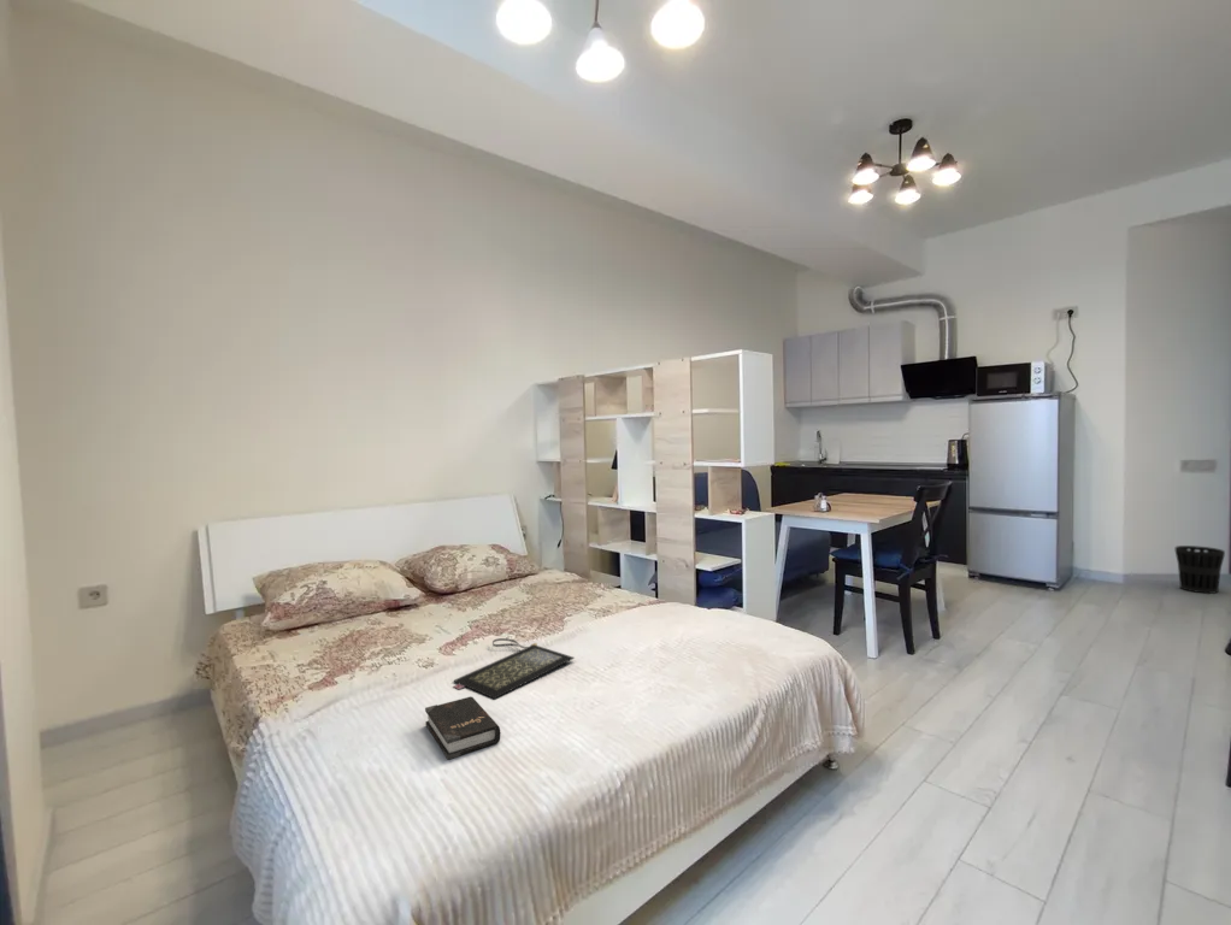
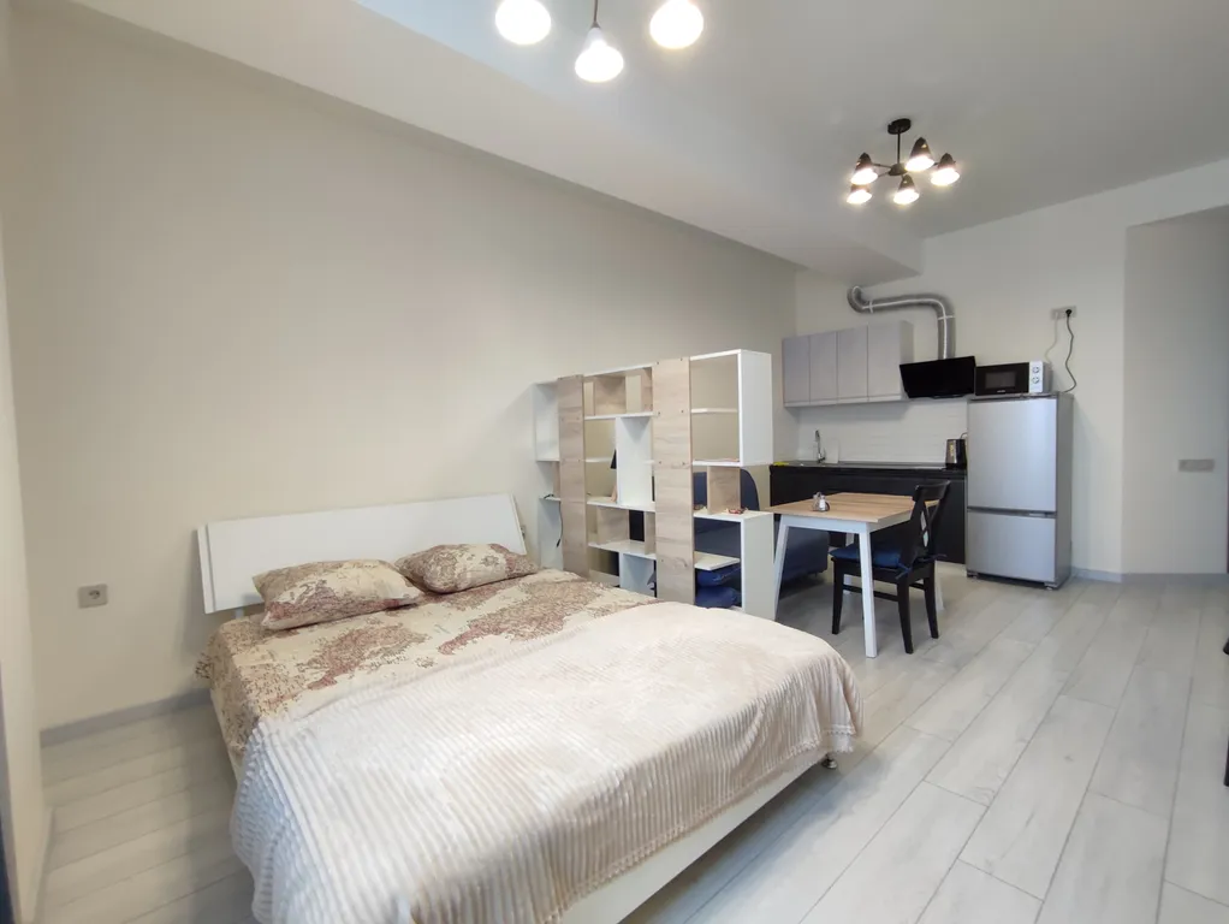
- wastebasket (1198, 568)
- hardback book (461, 724)
- clutch bag (518, 665)
